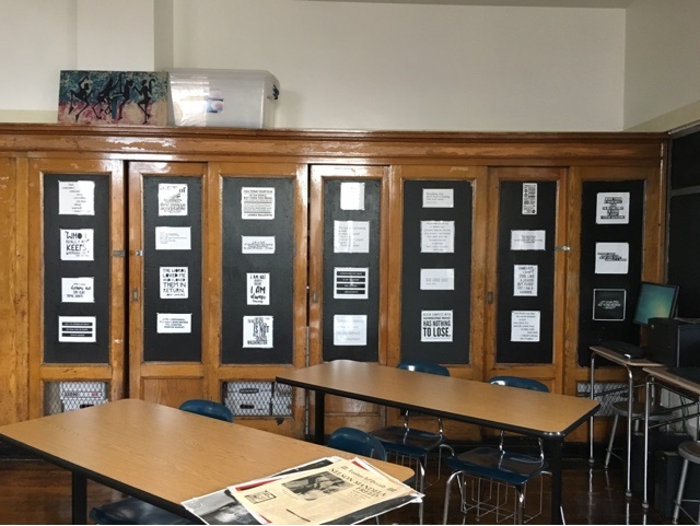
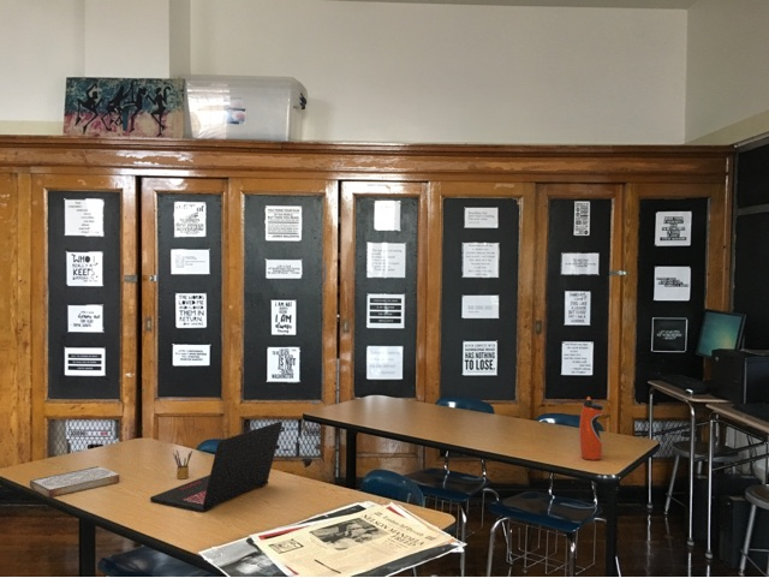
+ water bottle (591, 427)
+ pencil box (184, 464)
+ laptop (217, 459)
+ book (74, 481)
